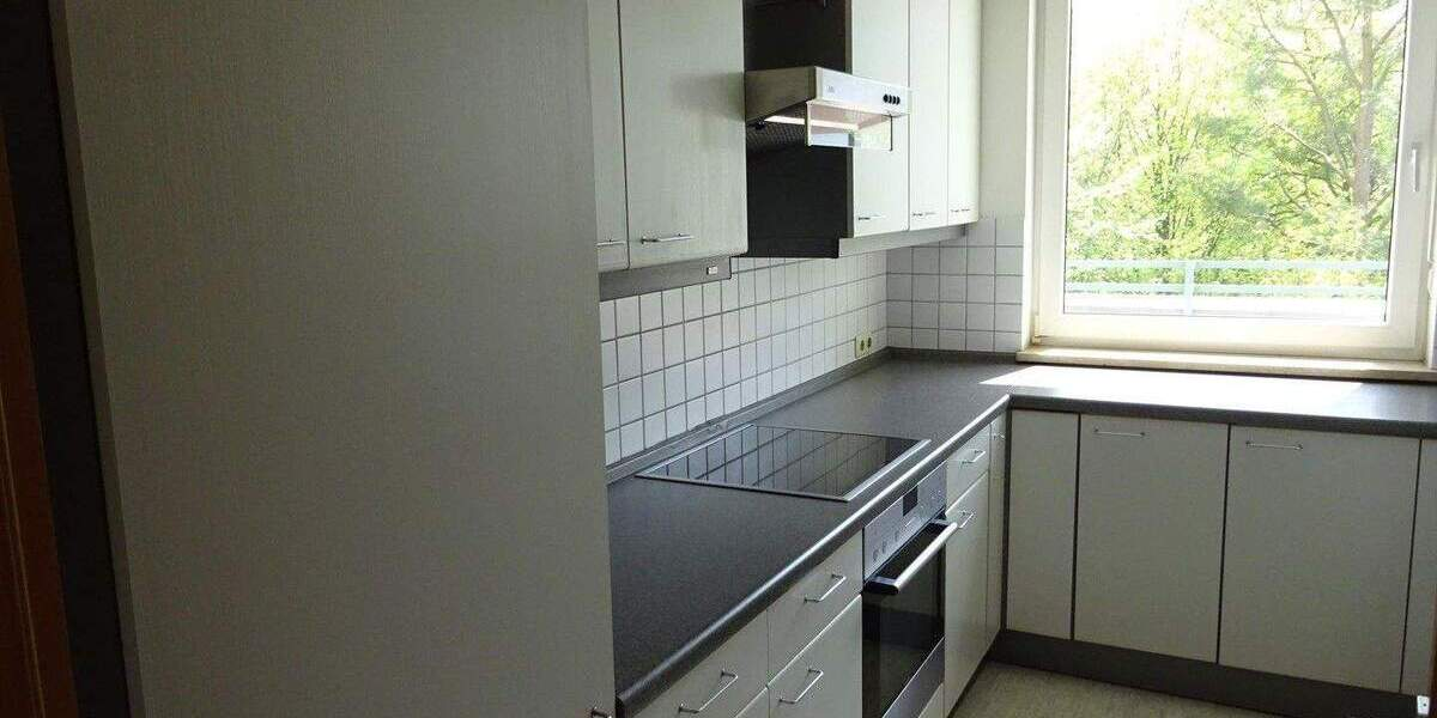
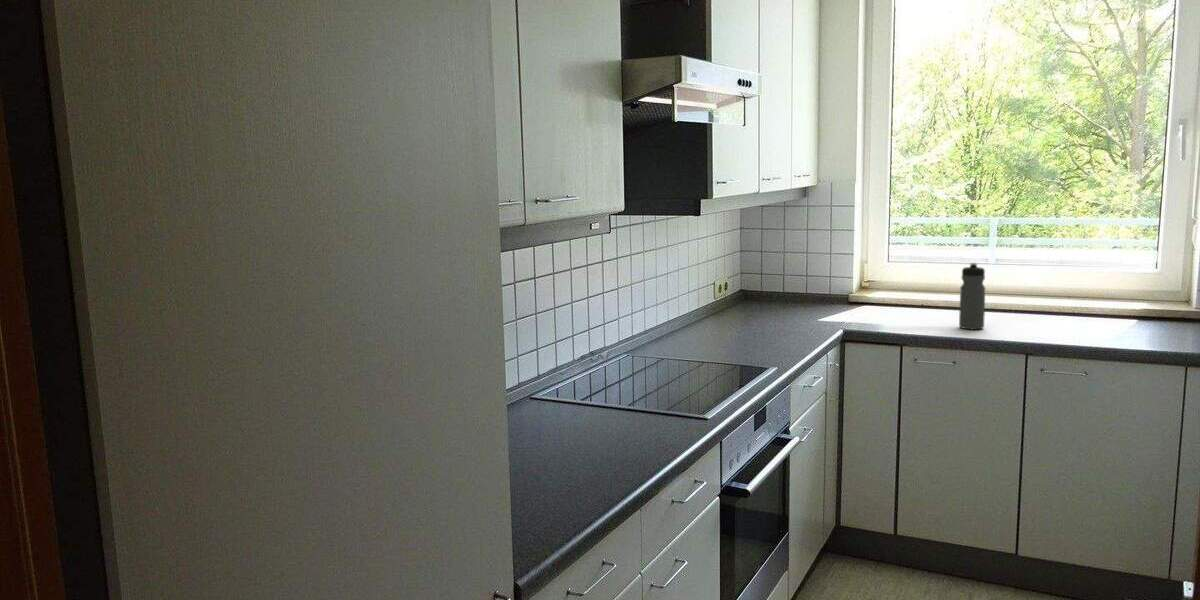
+ water bottle (972, 295)
